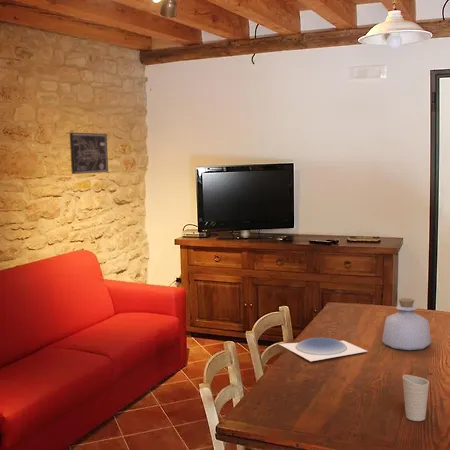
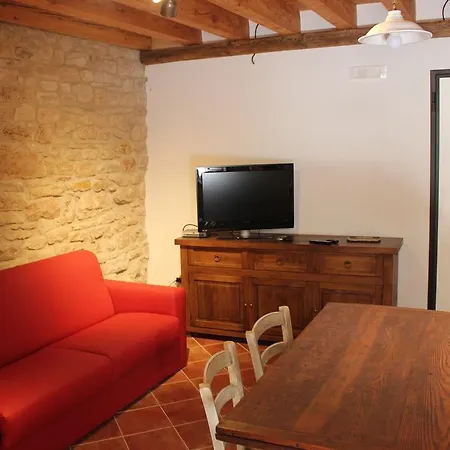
- plate (321, 344)
- bottle (405, 321)
- cup (415, 397)
- wall art (89, 153)
